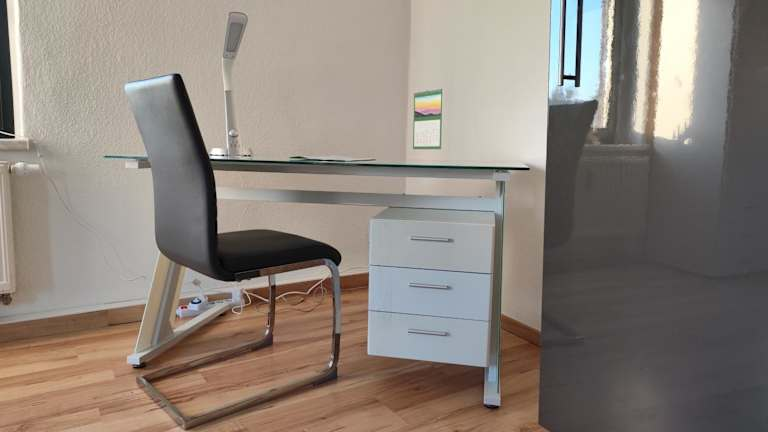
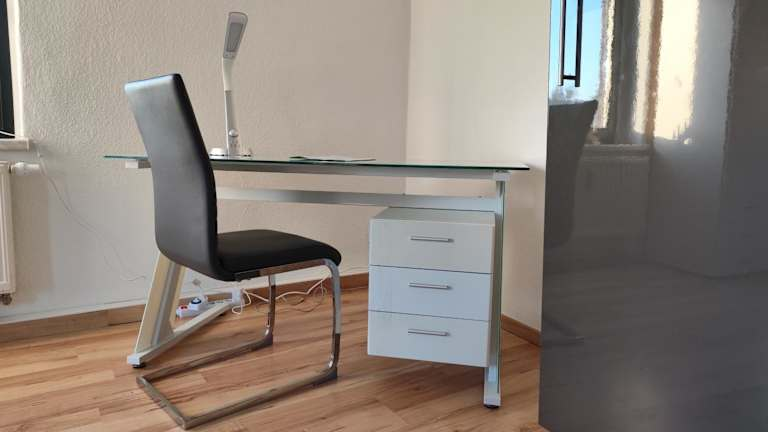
- calendar (427, 118)
